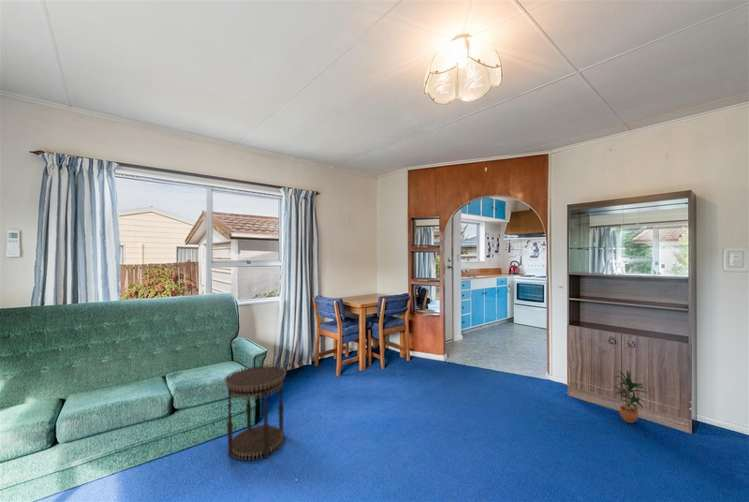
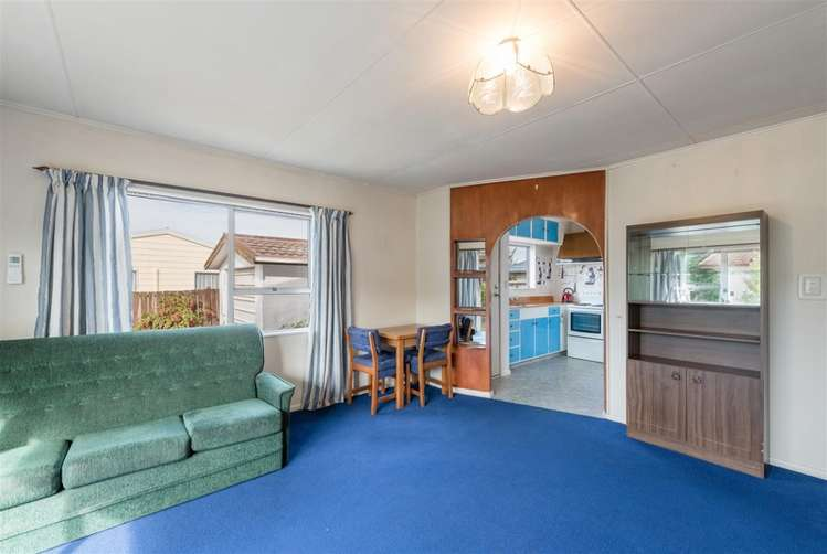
- potted plant (631, 395)
- side table (250, 409)
